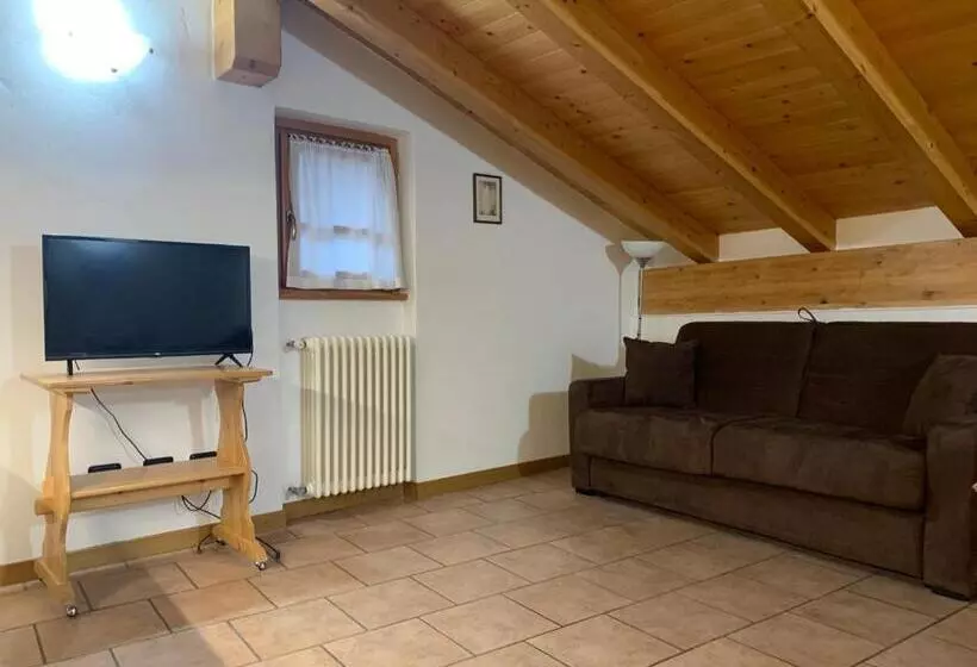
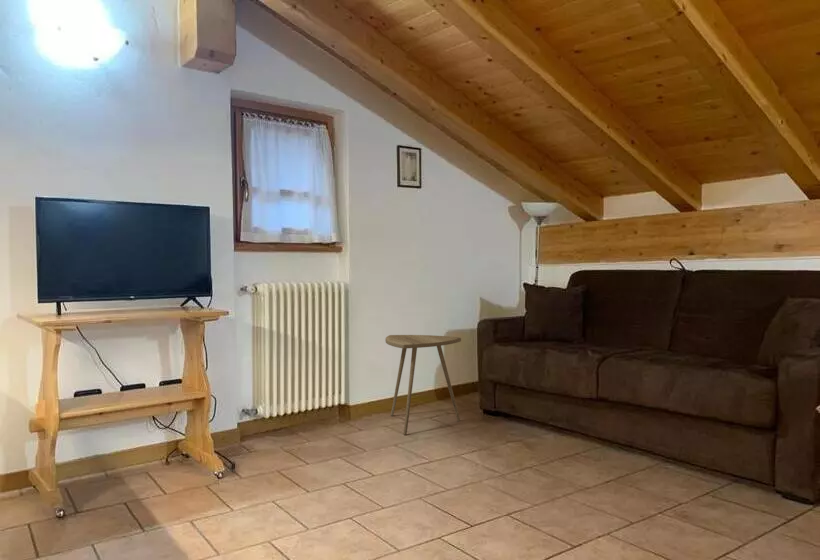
+ side table (412, 380)
